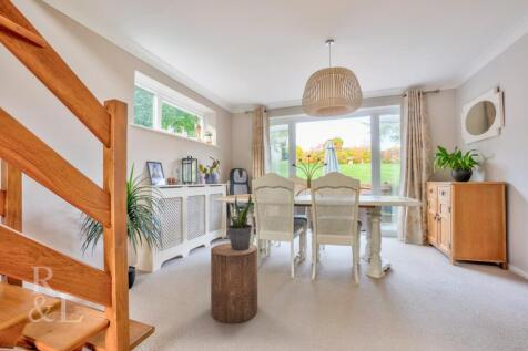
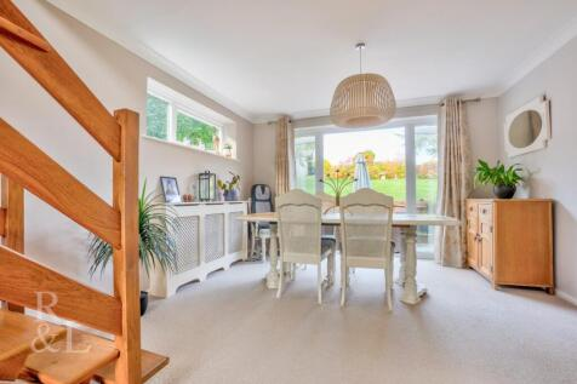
- potted plant (240, 220)
- stool (234, 279)
